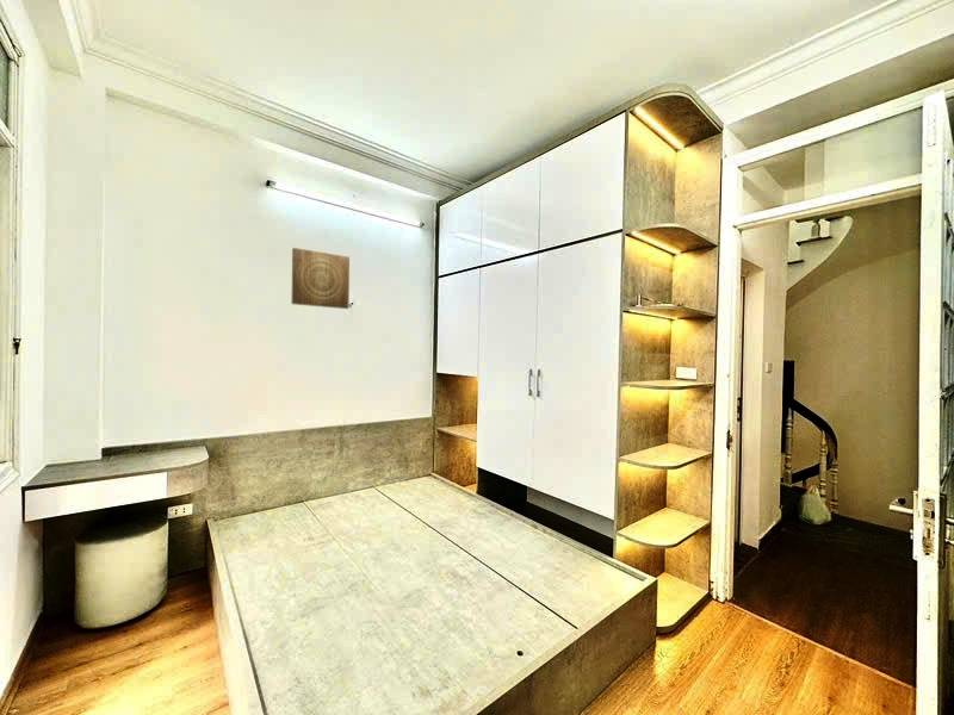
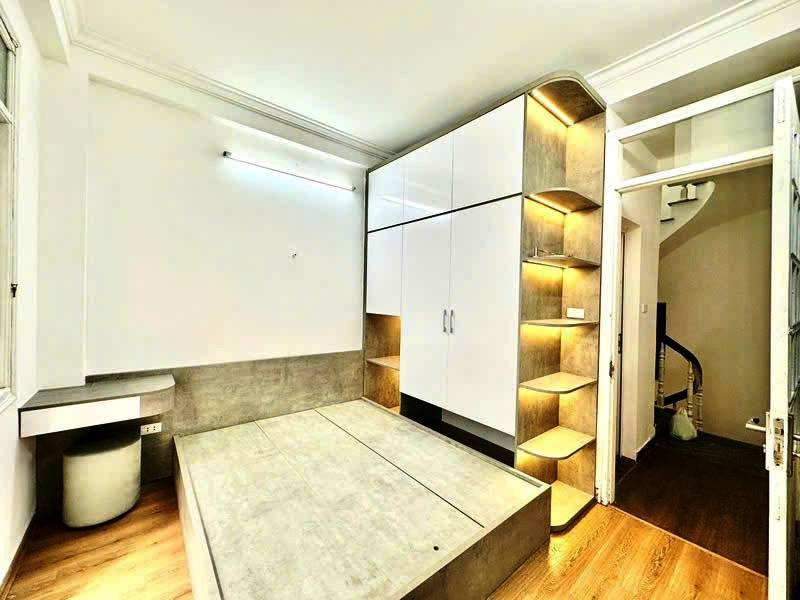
- wall art (321, 279)
